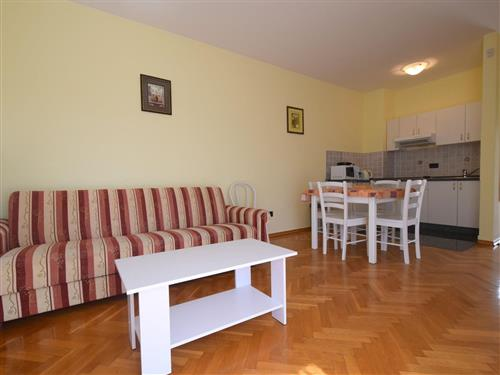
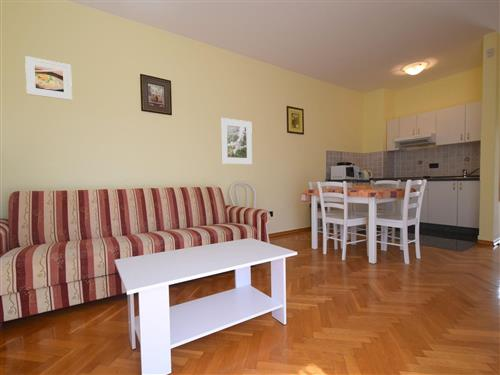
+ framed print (49, 79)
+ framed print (236, 142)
